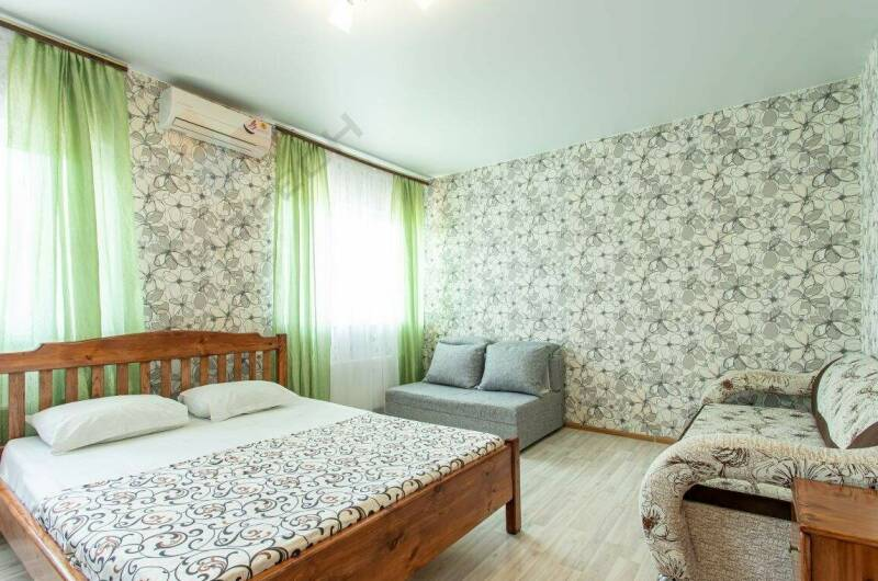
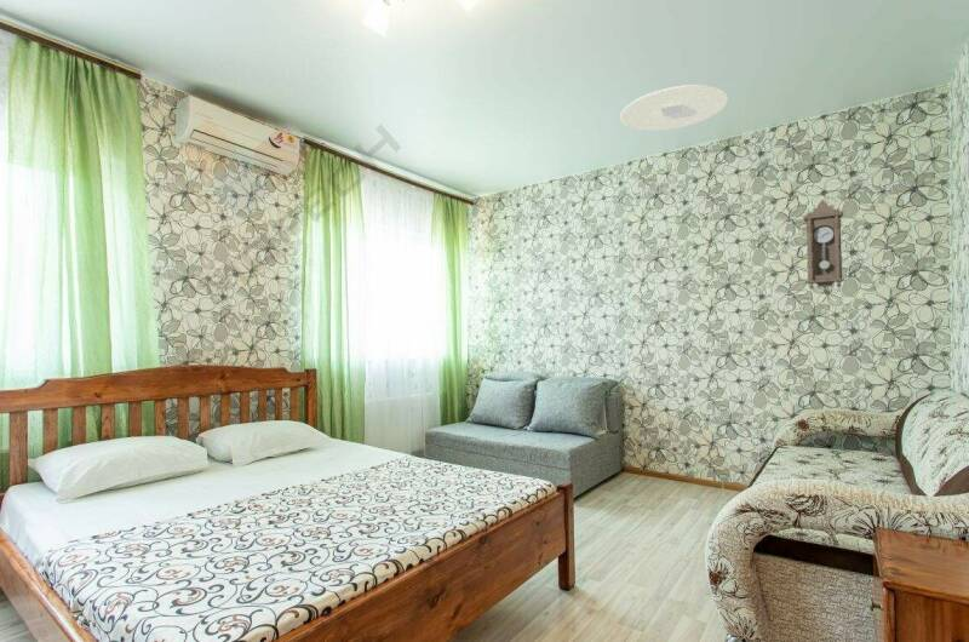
+ pendulum clock (824, 247)
+ ceiling light (671, 105)
